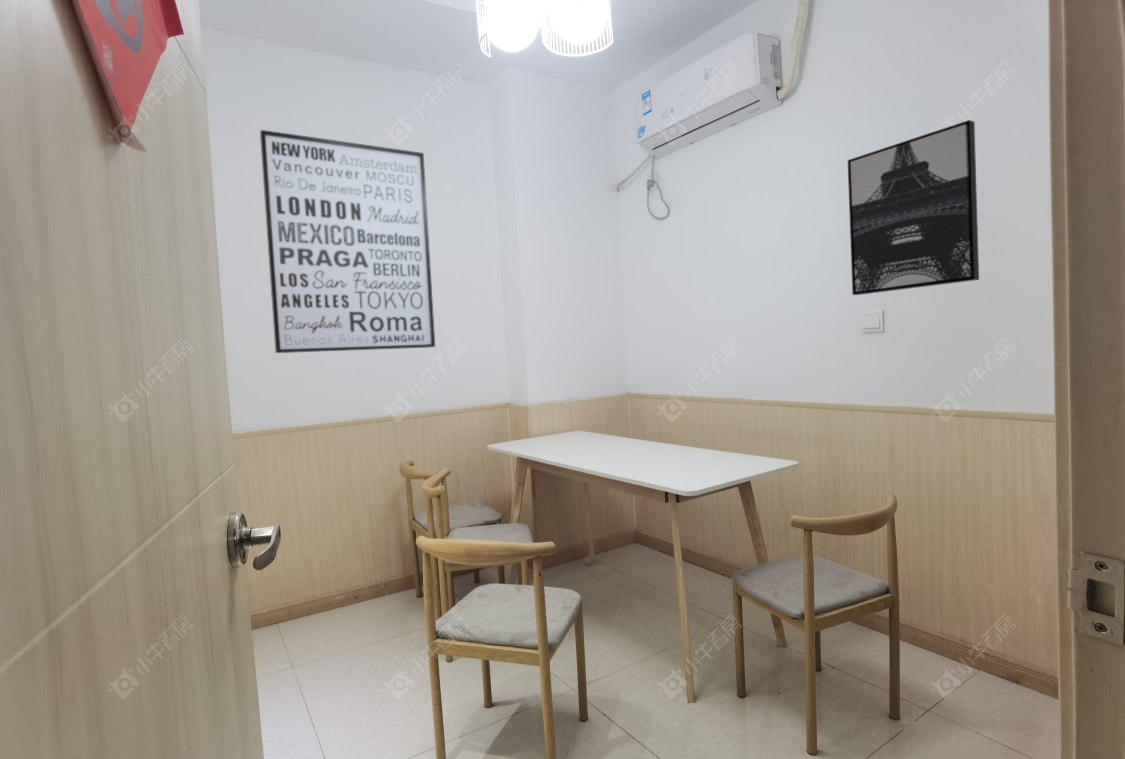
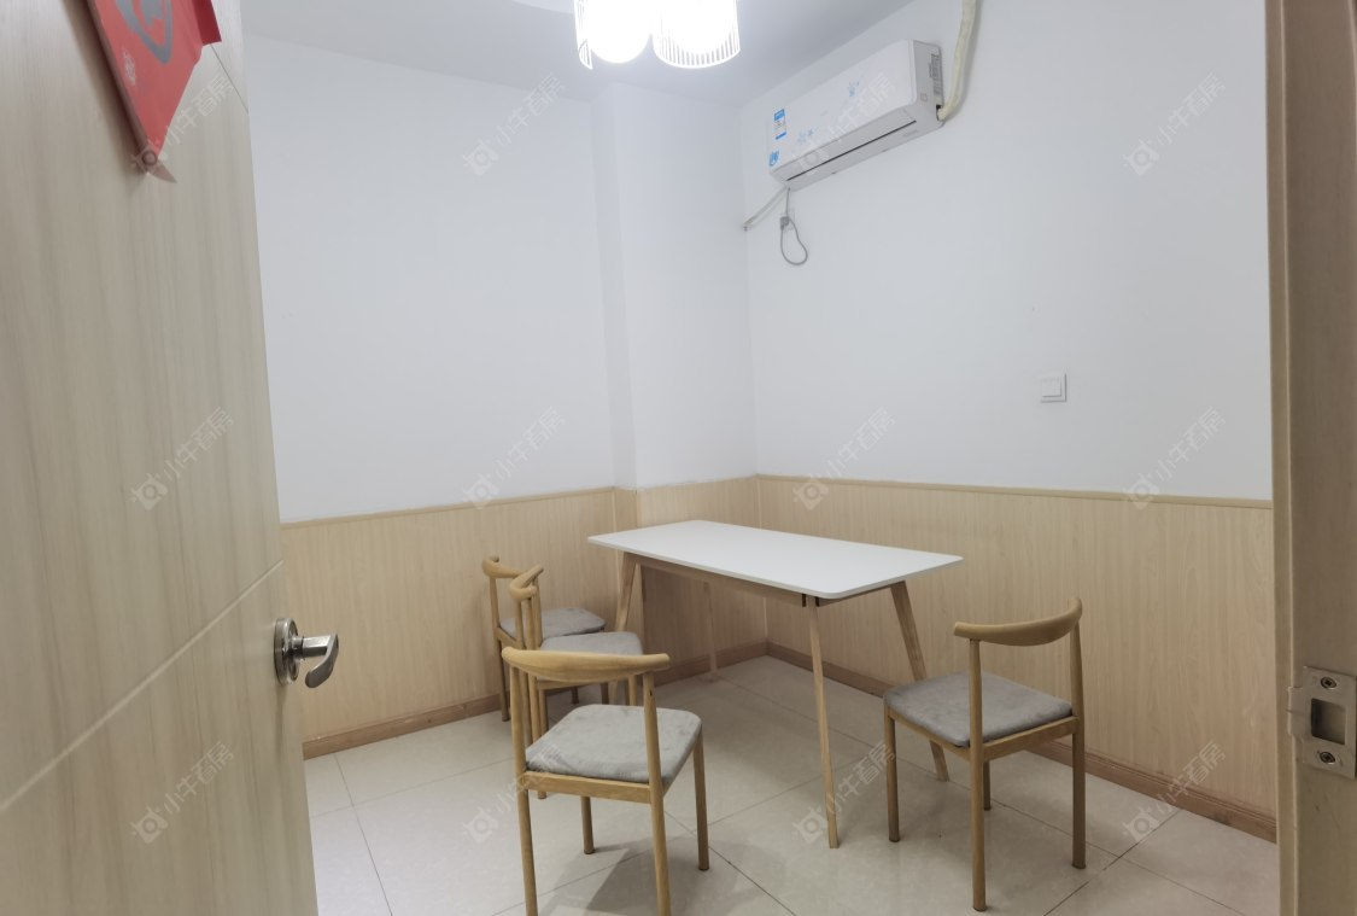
- wall art (353, 247)
- wall art (908, 215)
